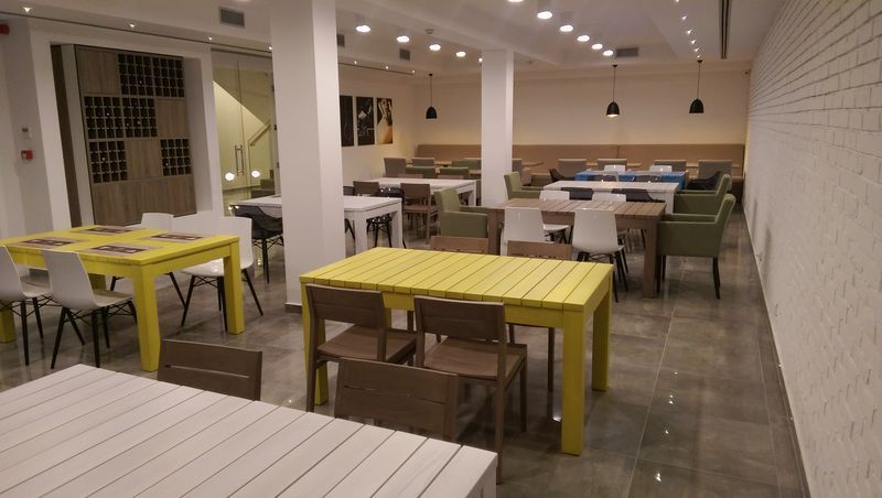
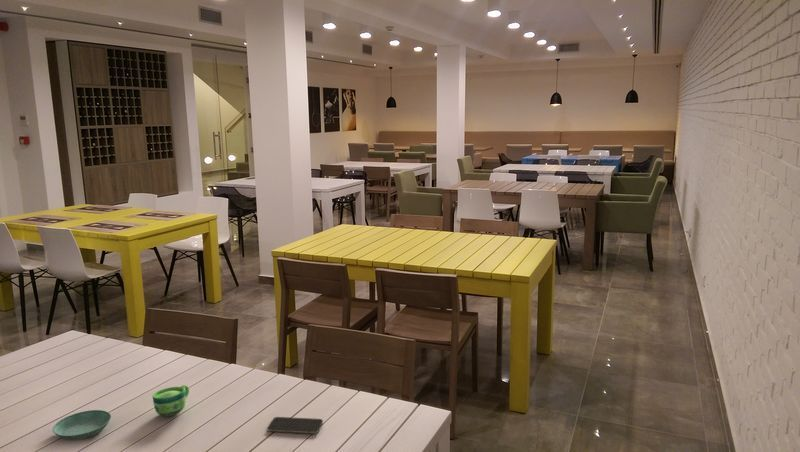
+ saucer (82, 426)
+ cup (172, 399)
+ smartphone (295, 424)
